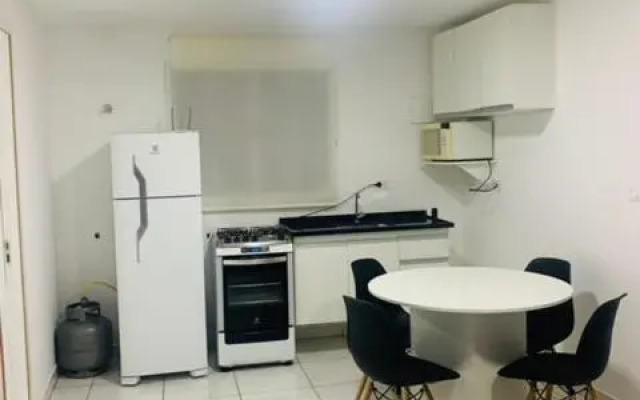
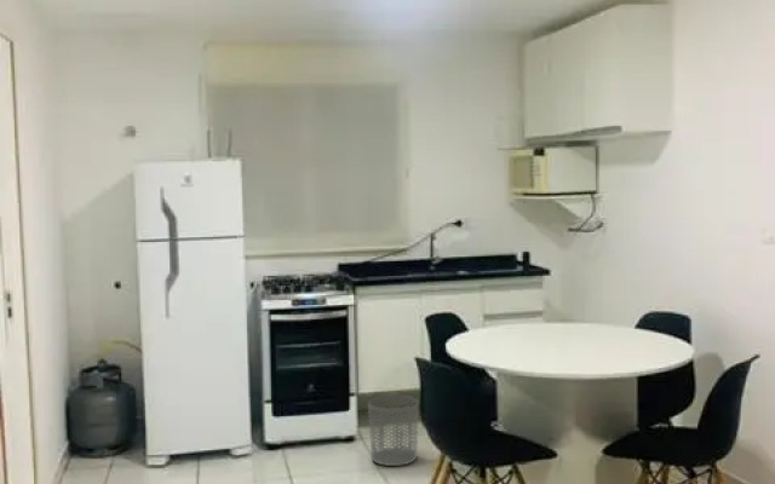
+ waste bin (394, 430)
